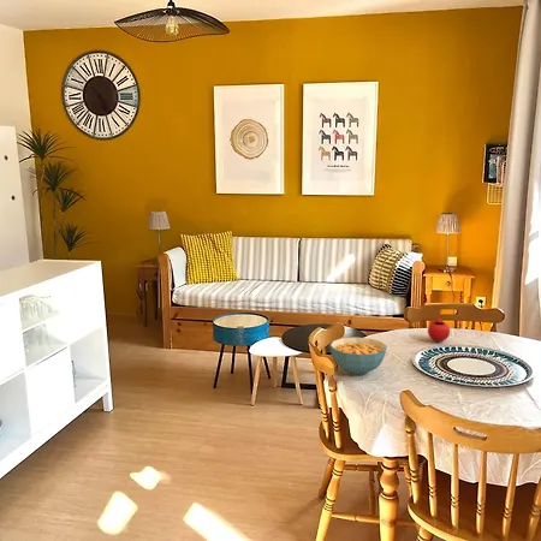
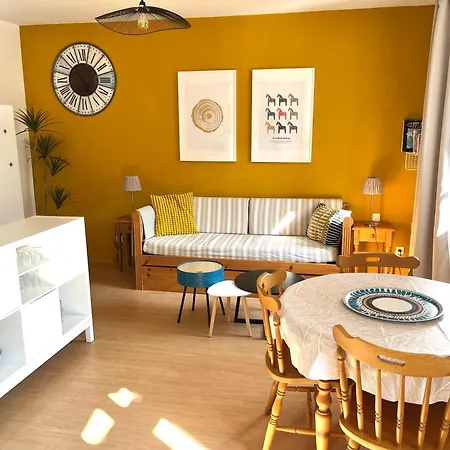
- fruit (439, 329)
- cereal bowl (357, 358)
